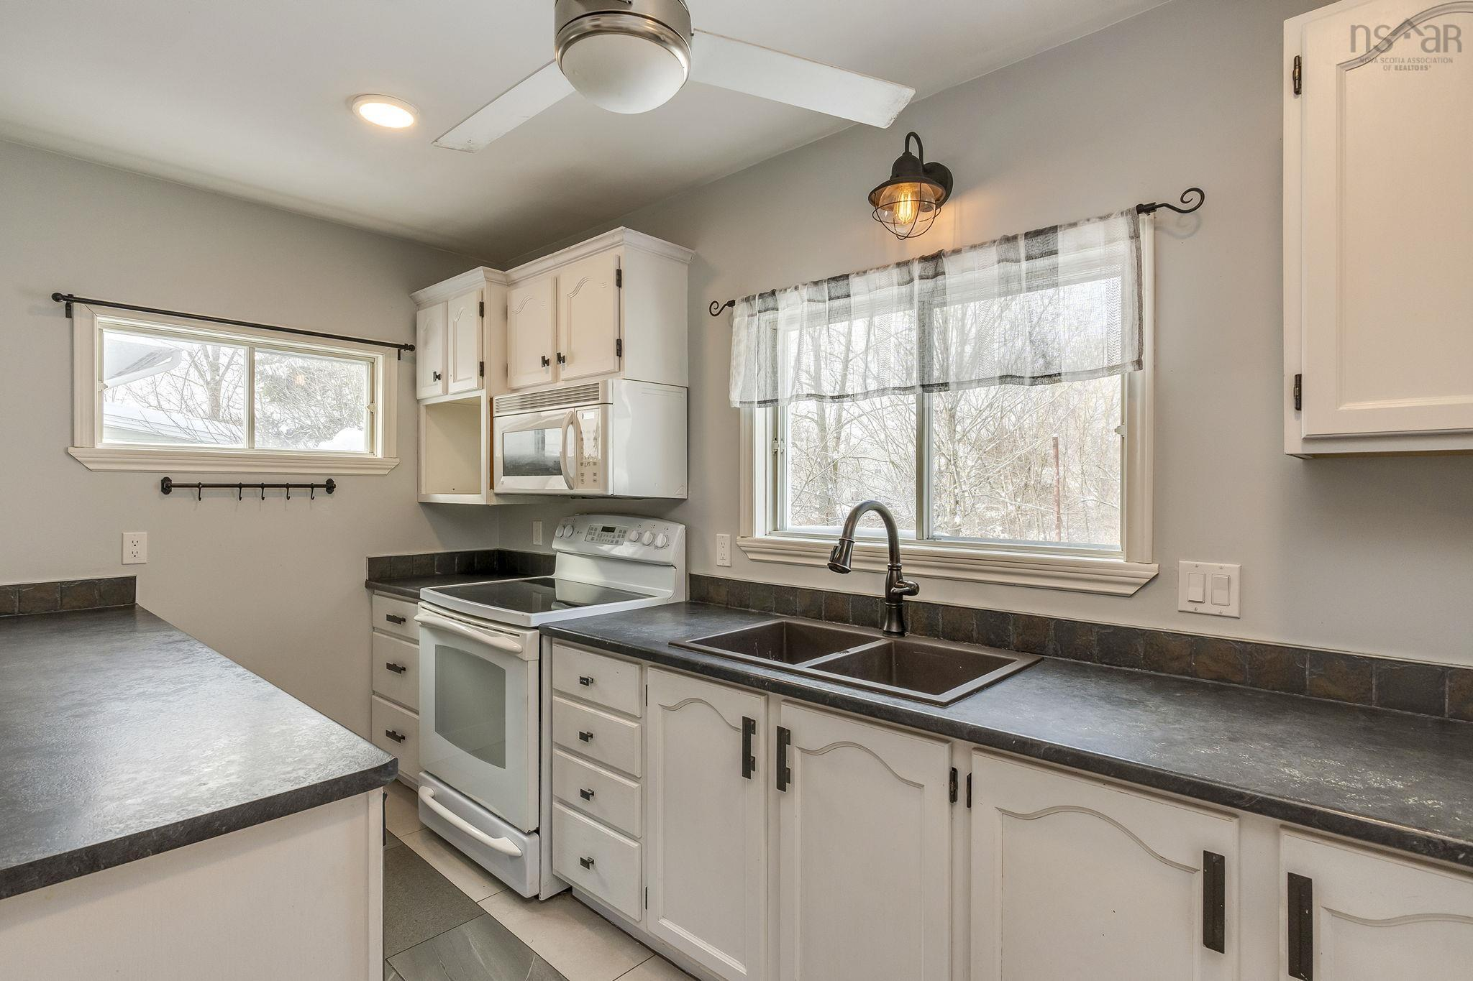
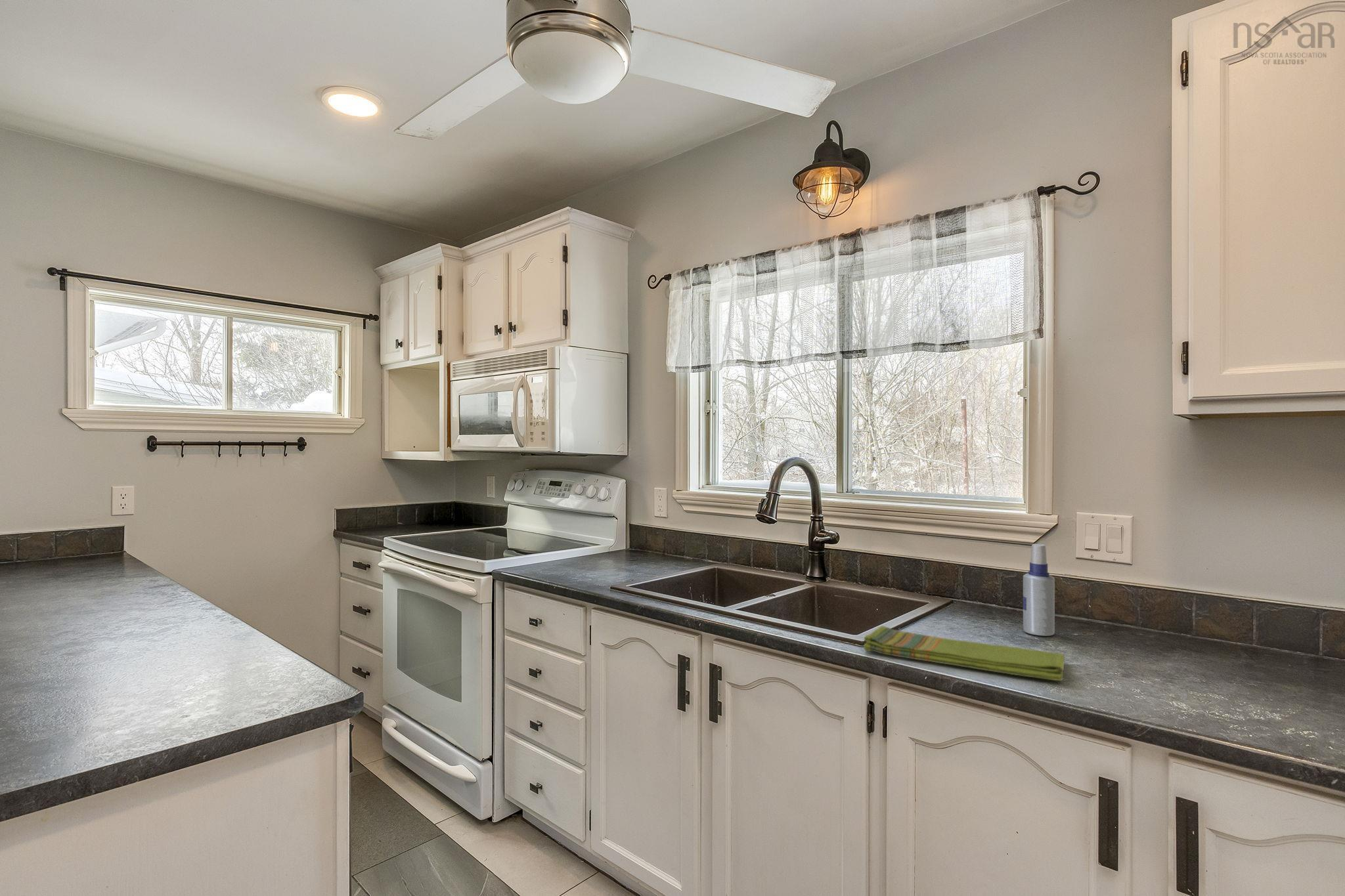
+ dish towel (961, 649)
+ spray bottle (1038, 588)
